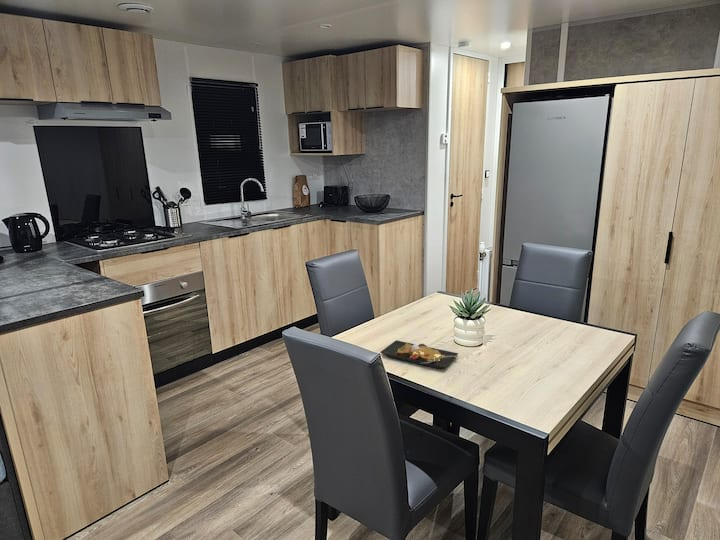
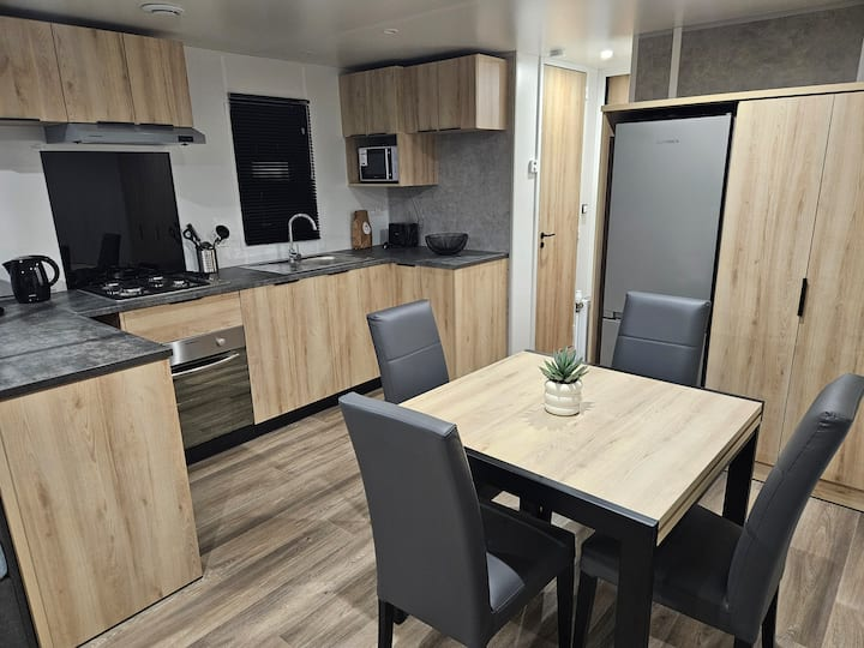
- plate (418, 351)
